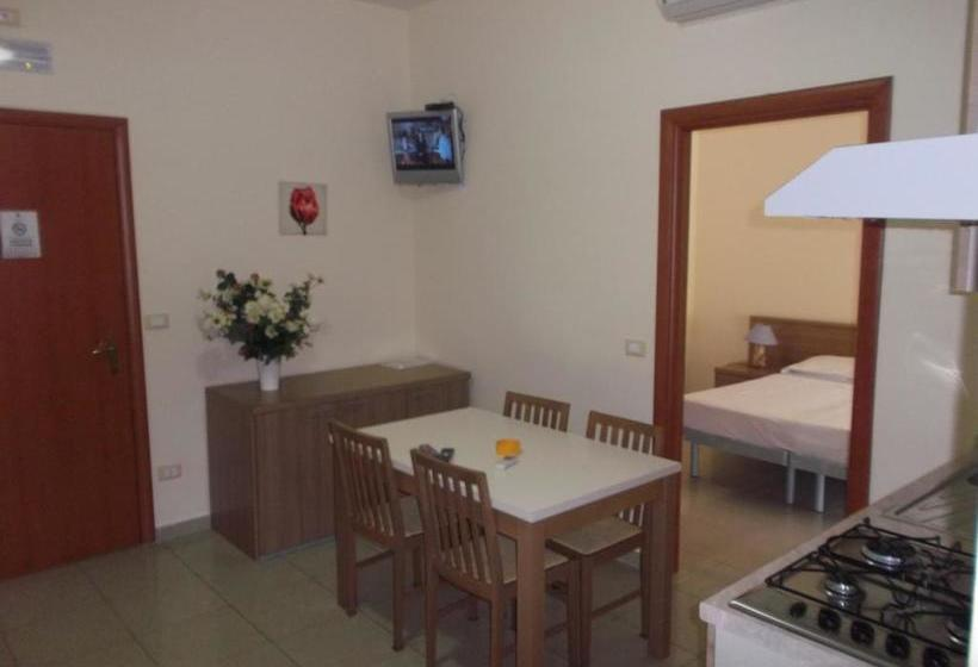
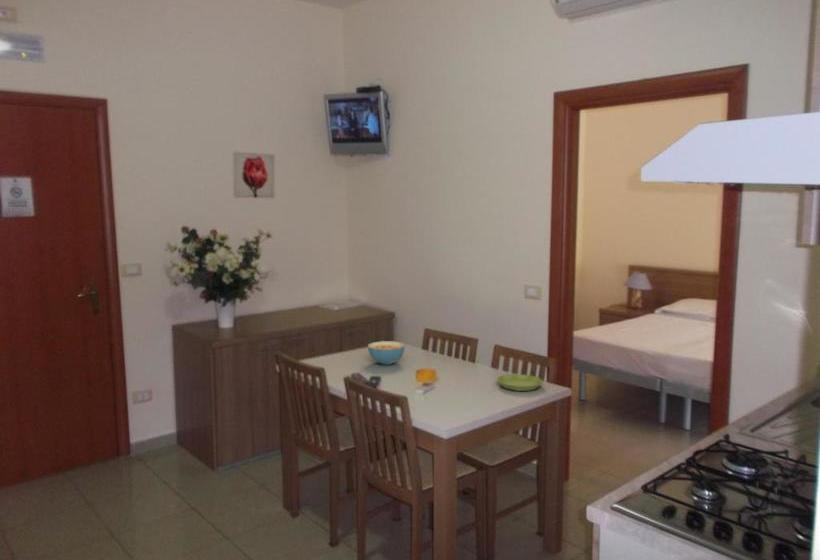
+ saucer (519, 382)
+ cereal bowl (386, 354)
